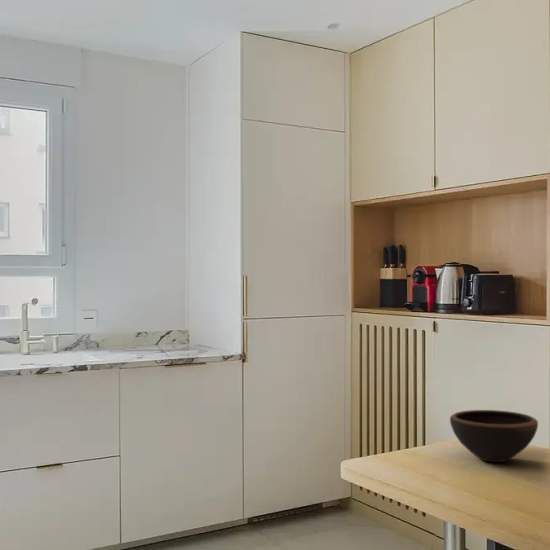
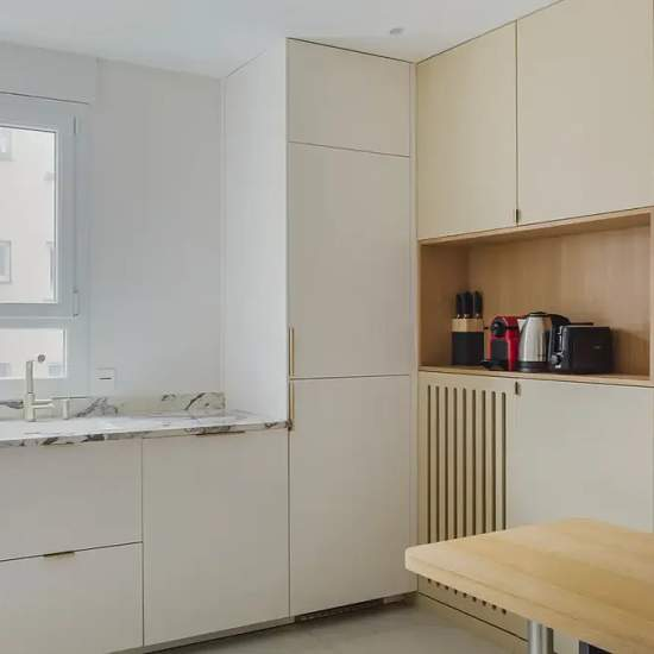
- bowl (493, 438)
